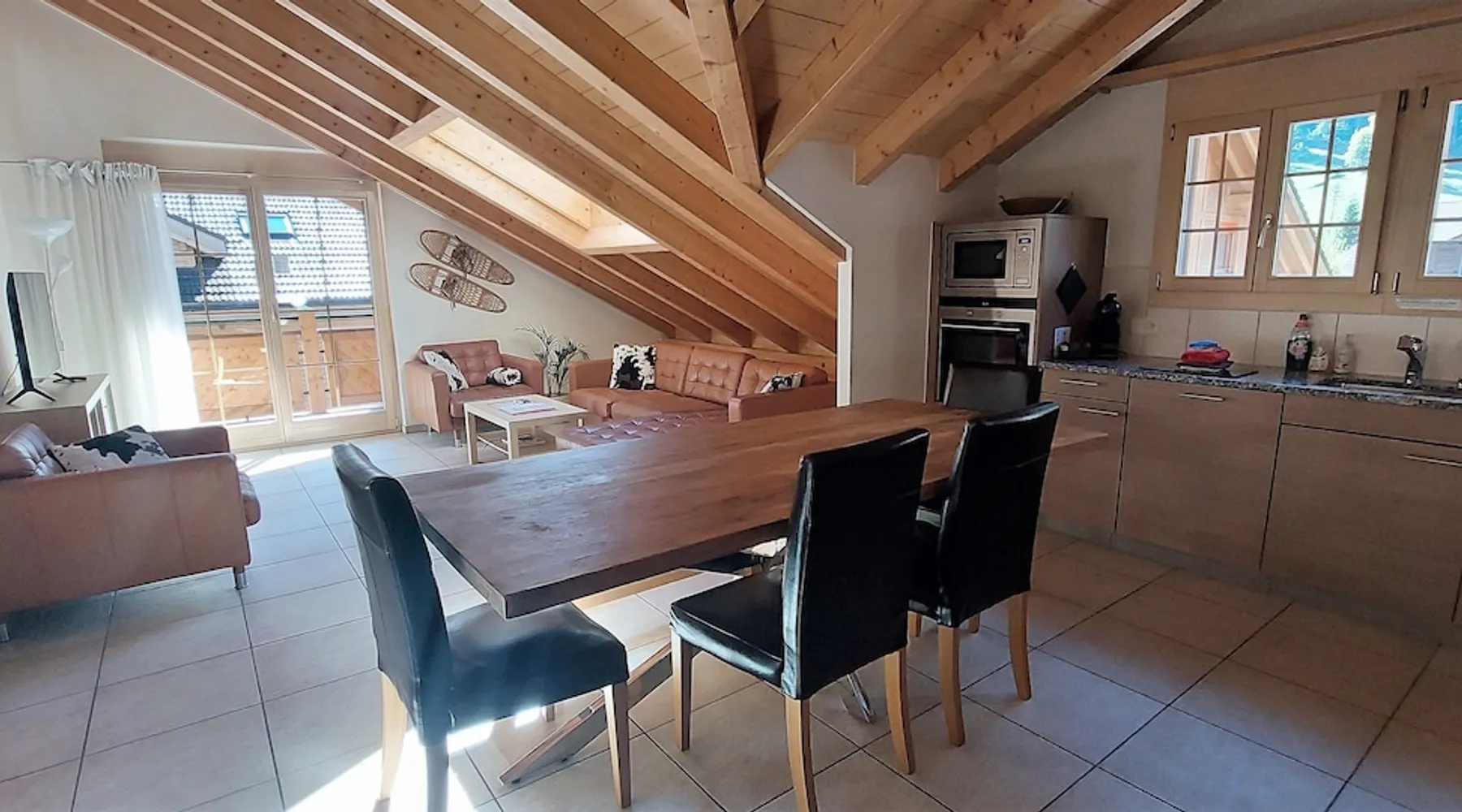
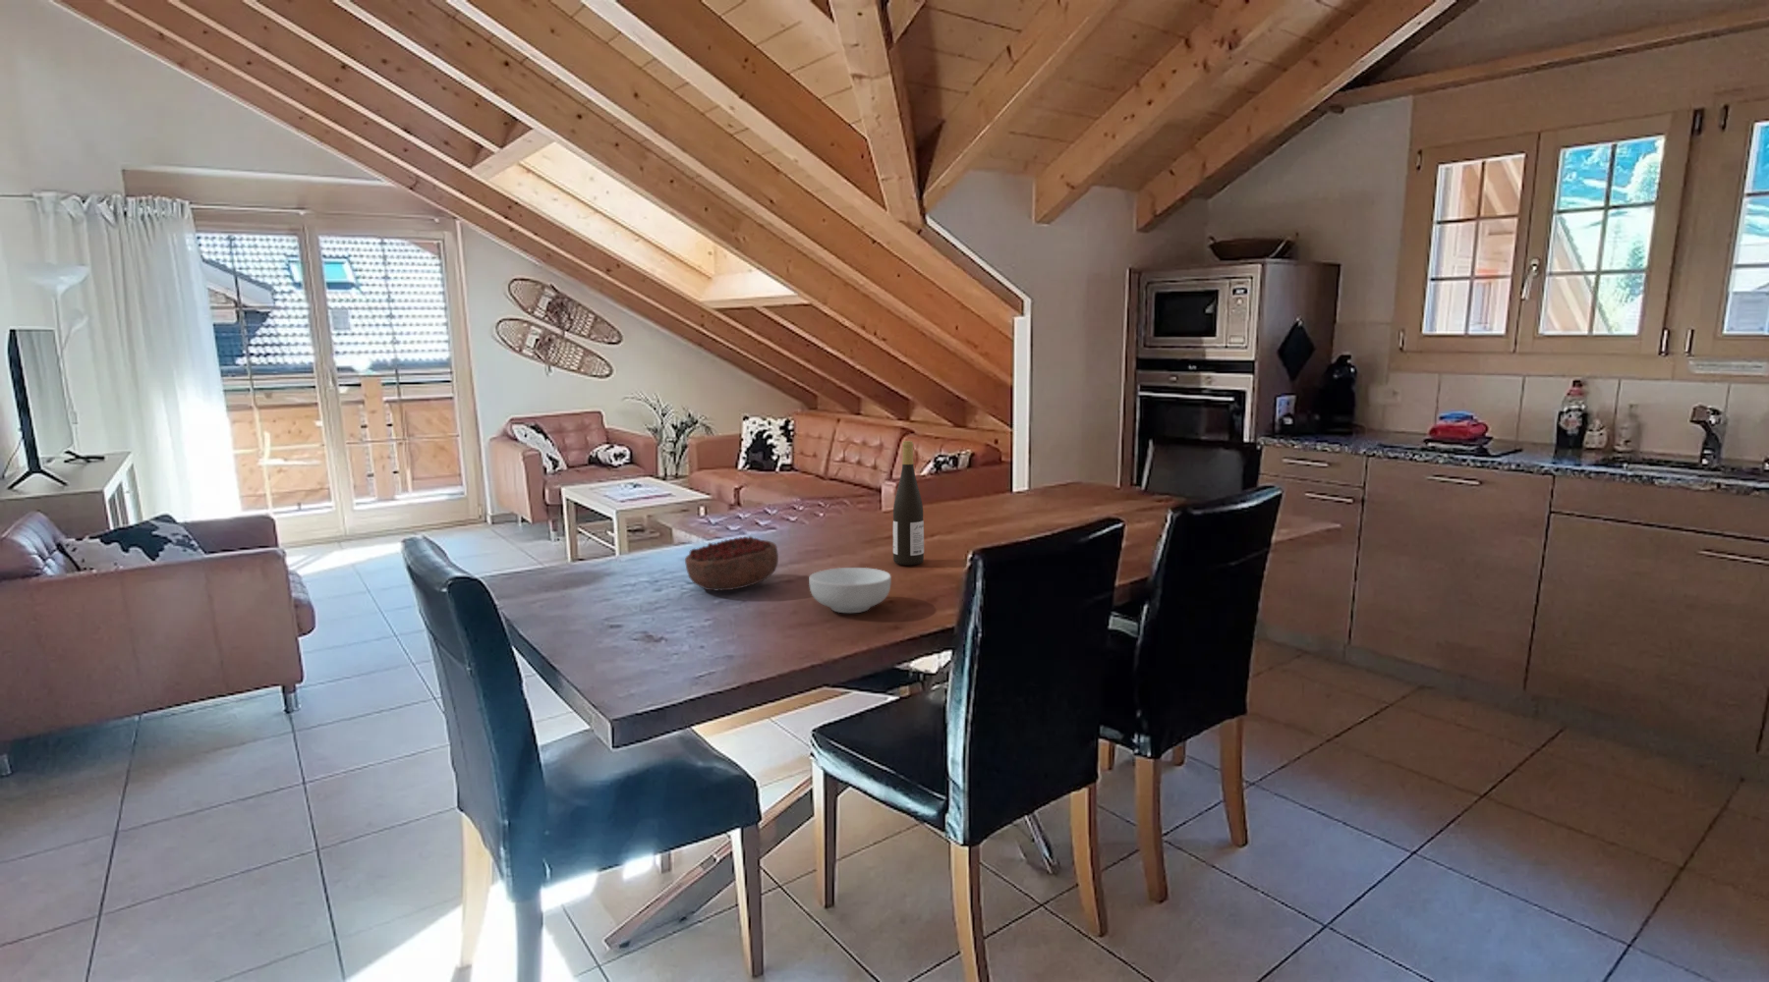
+ wine bottle (907, 502)
+ decorative bowl (731, 562)
+ cereal bowl (851, 591)
